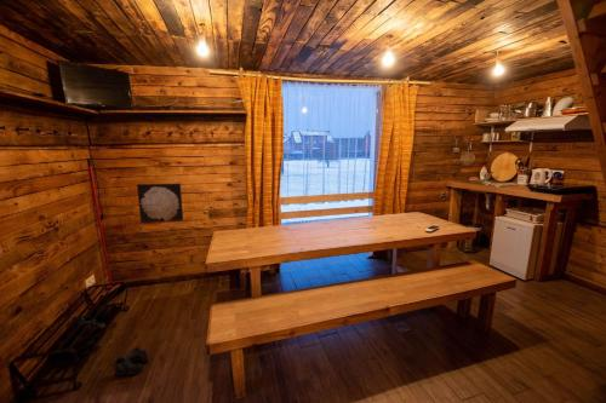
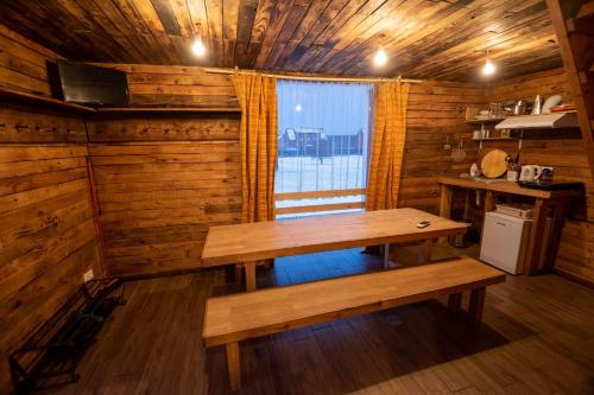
- boots (132, 356)
- wall art (160, 202)
